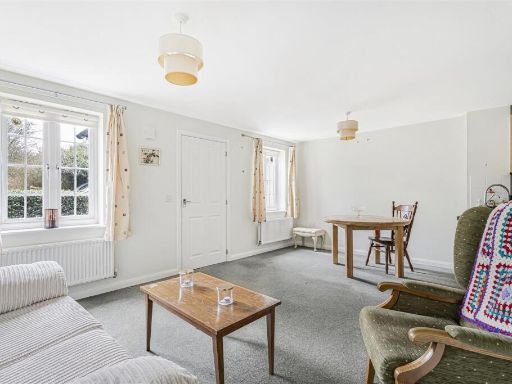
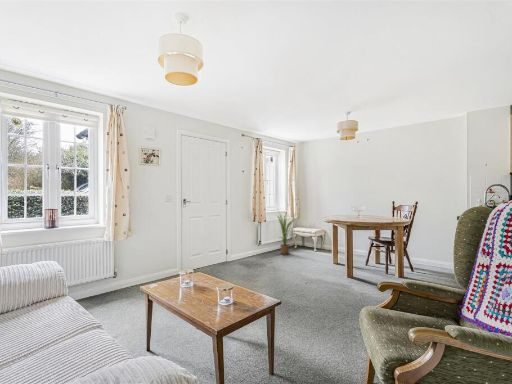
+ house plant (282, 230)
